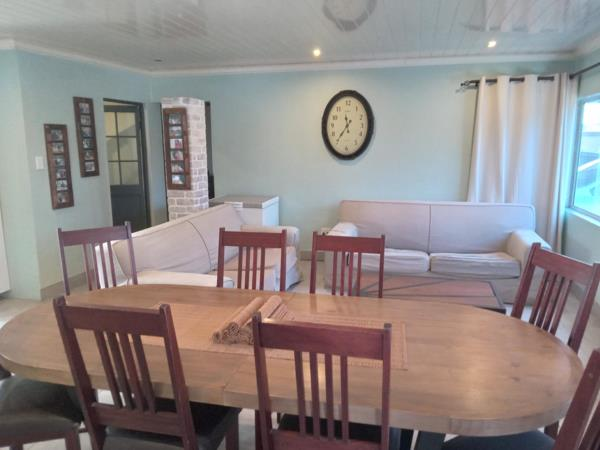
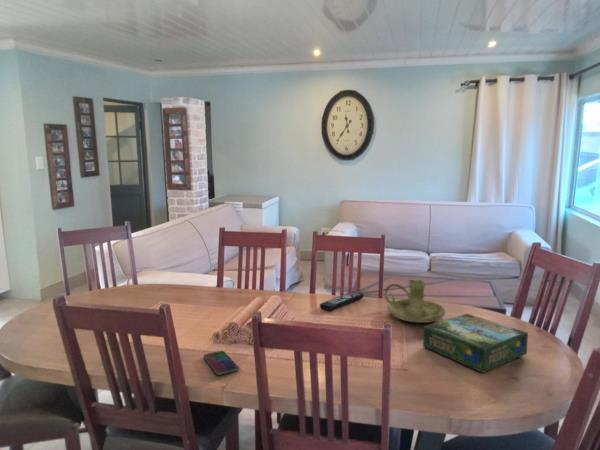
+ board game (474, 339)
+ remote control (342, 300)
+ smartphone (220, 362)
+ candle holder (411, 298)
